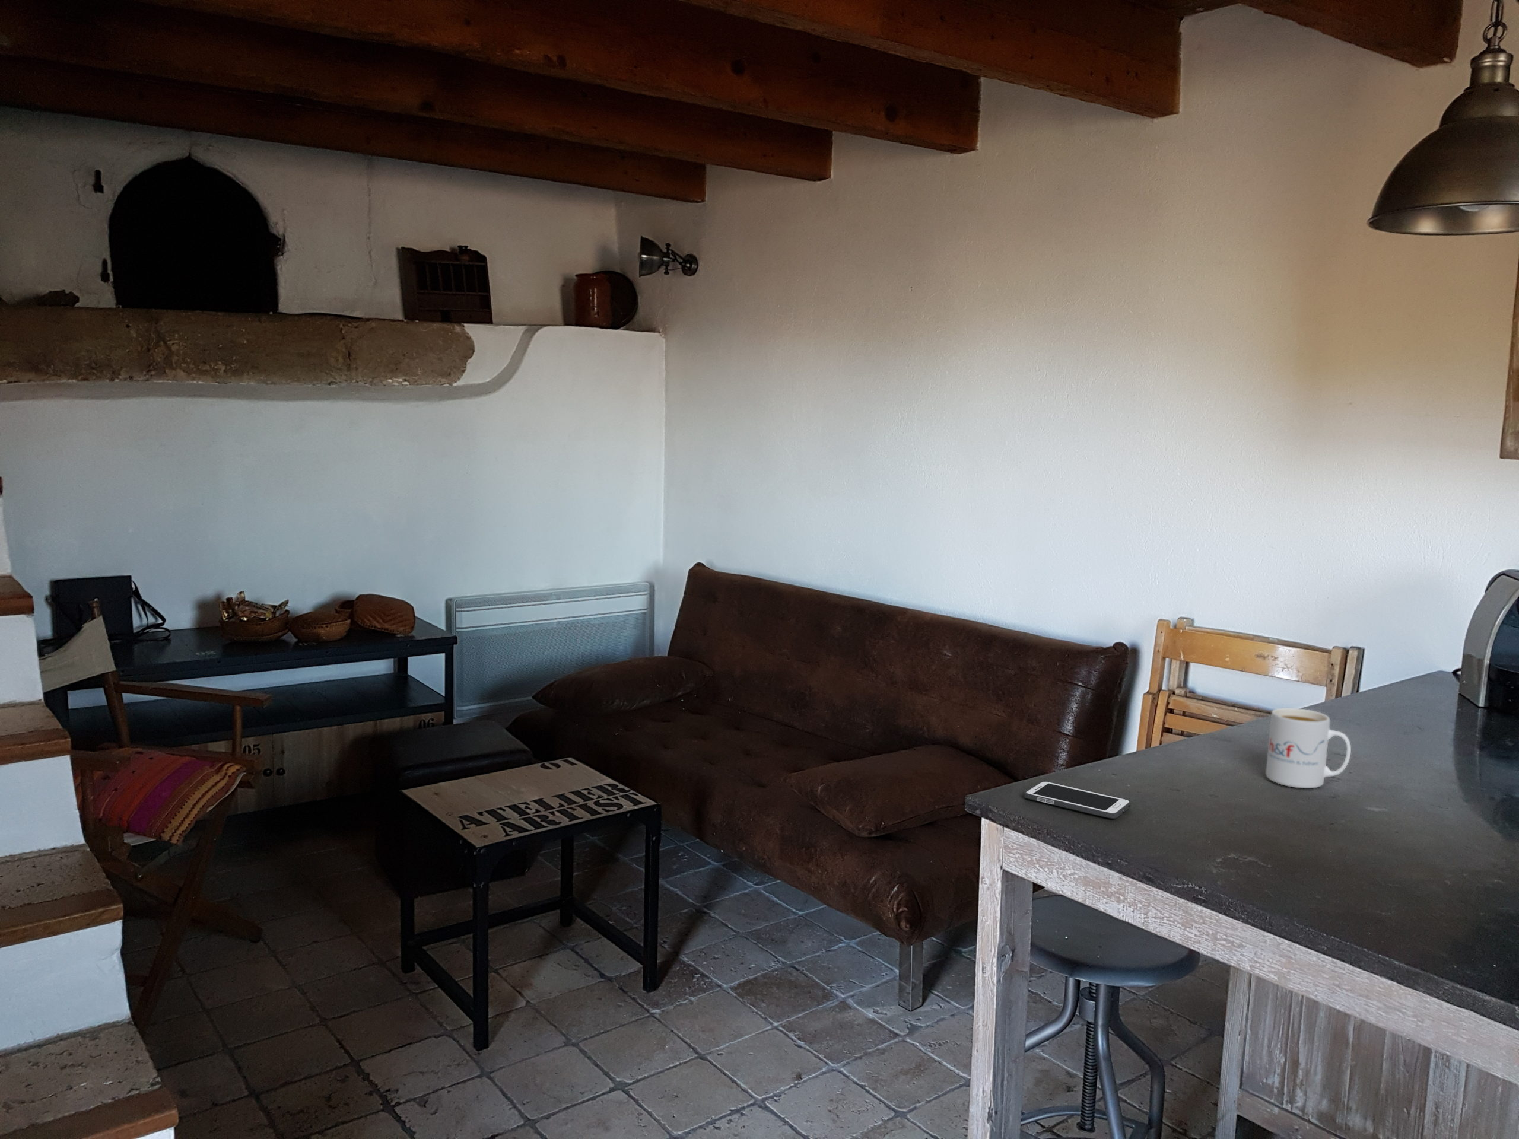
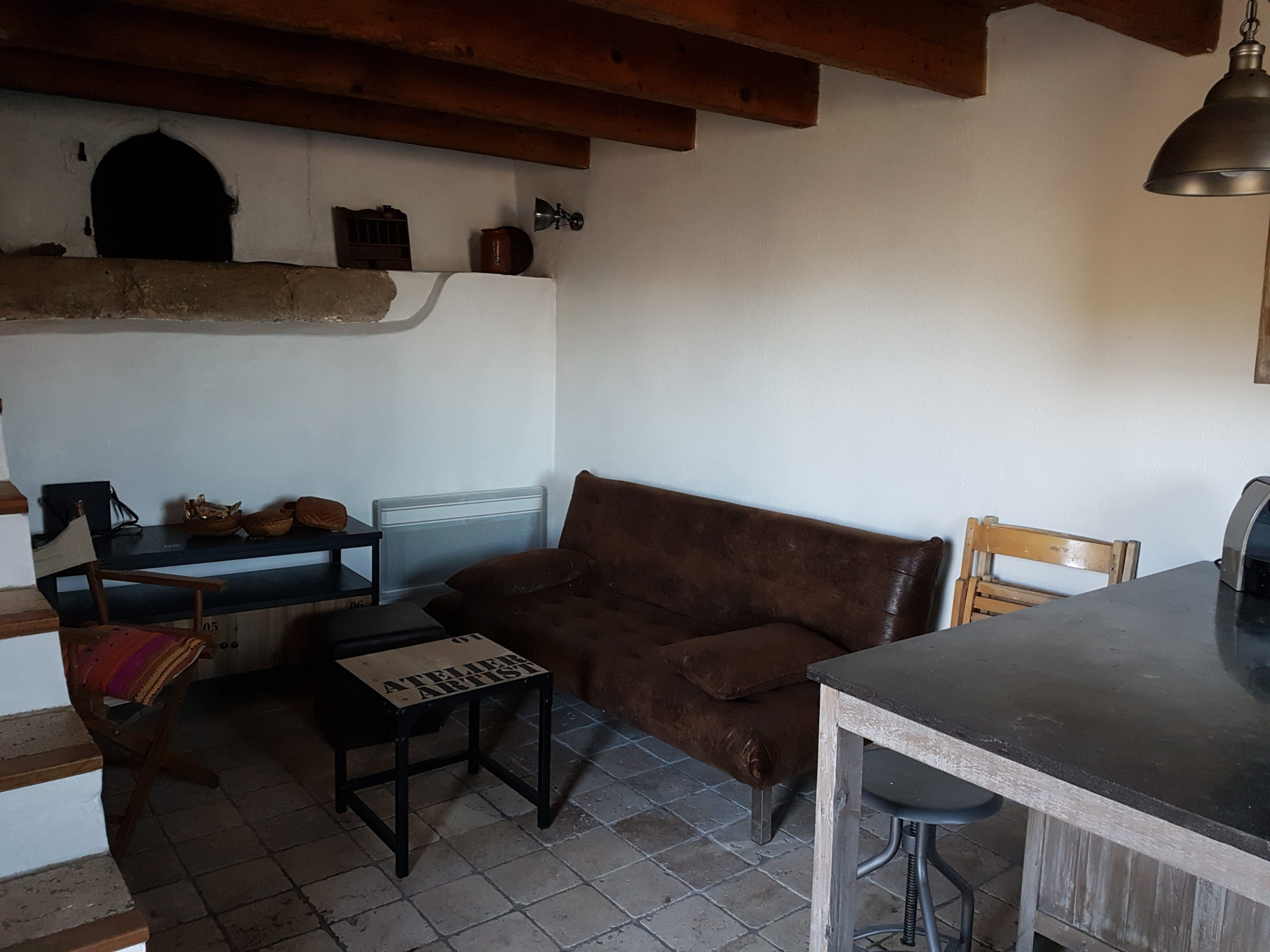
- mug (1308, 749)
- cell phone (1076, 799)
